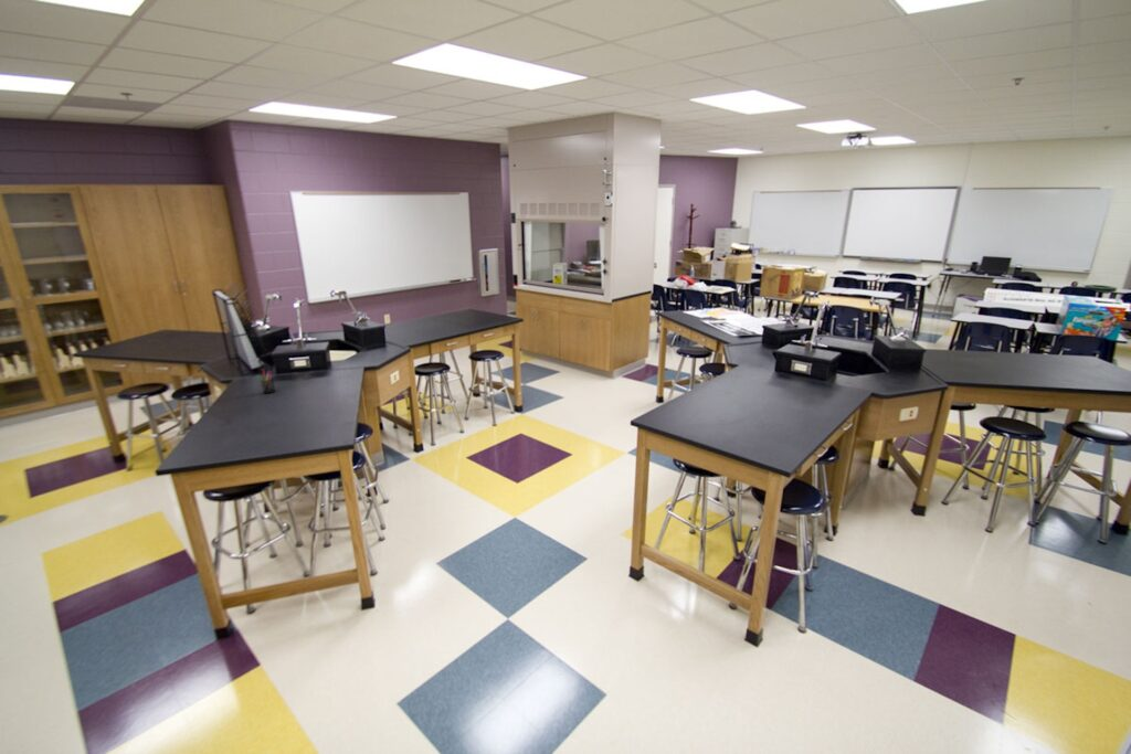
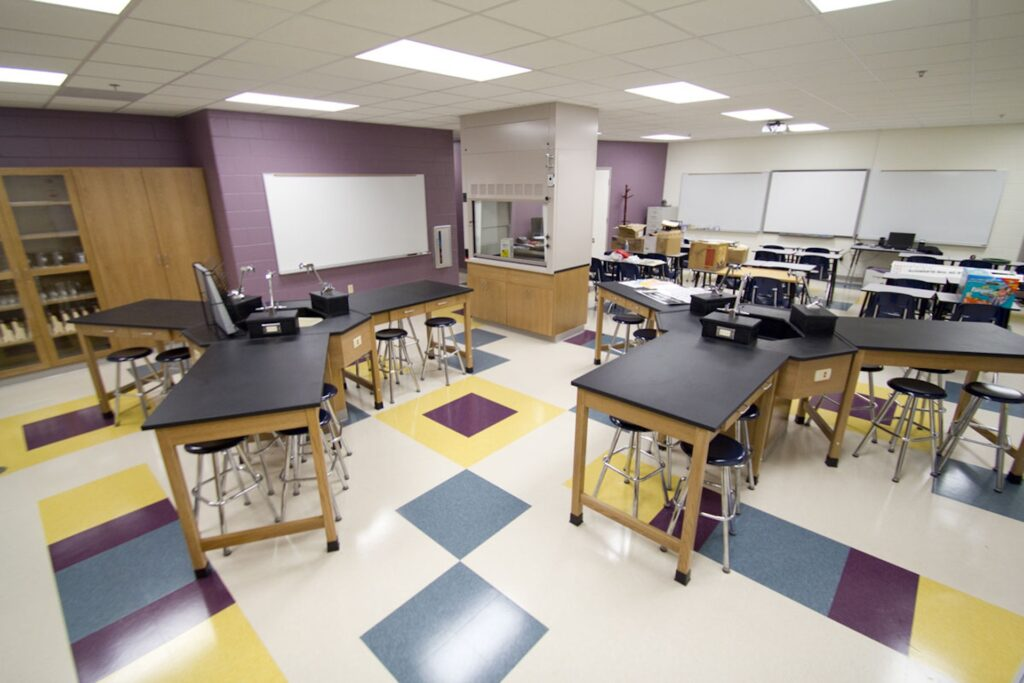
- pen holder (265, 381)
